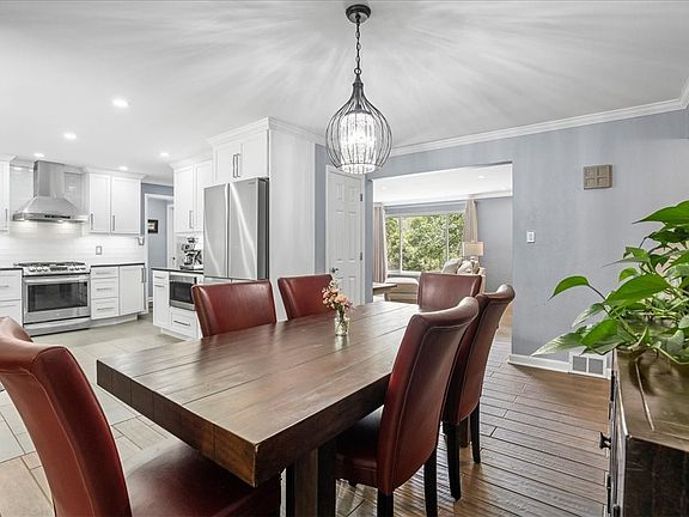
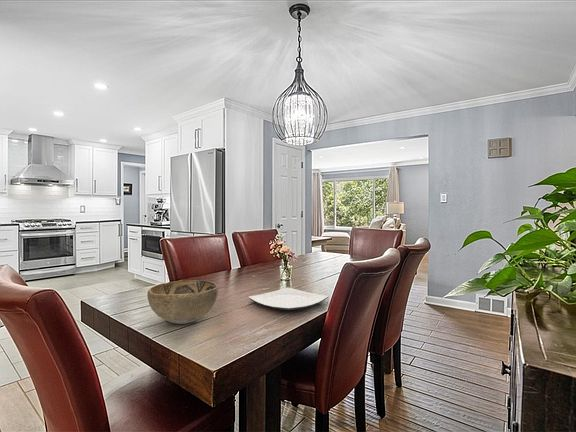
+ decorative bowl (183, 303)
+ plate (288, 299)
